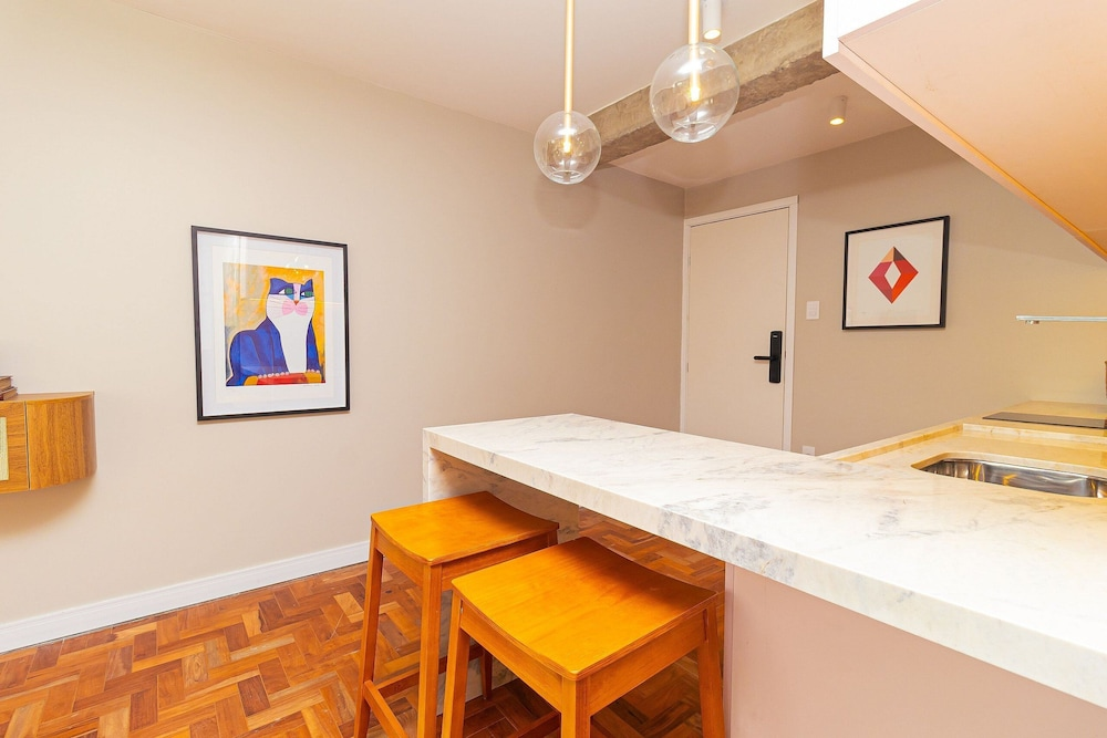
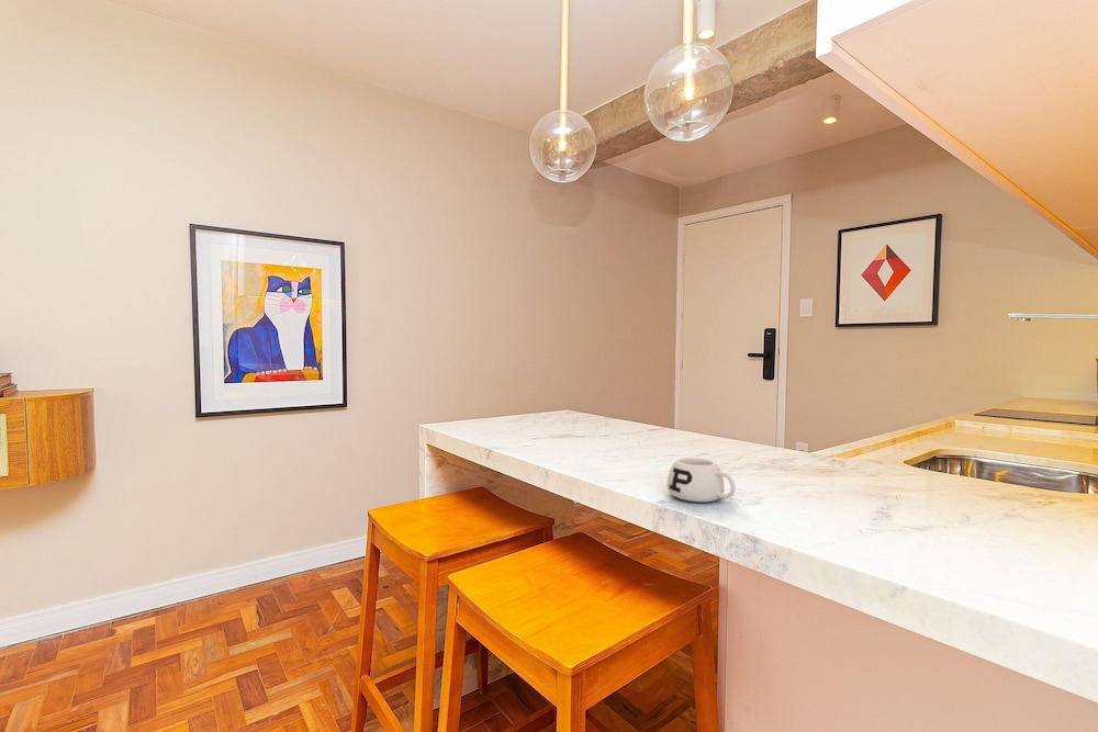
+ mug (702, 480)
